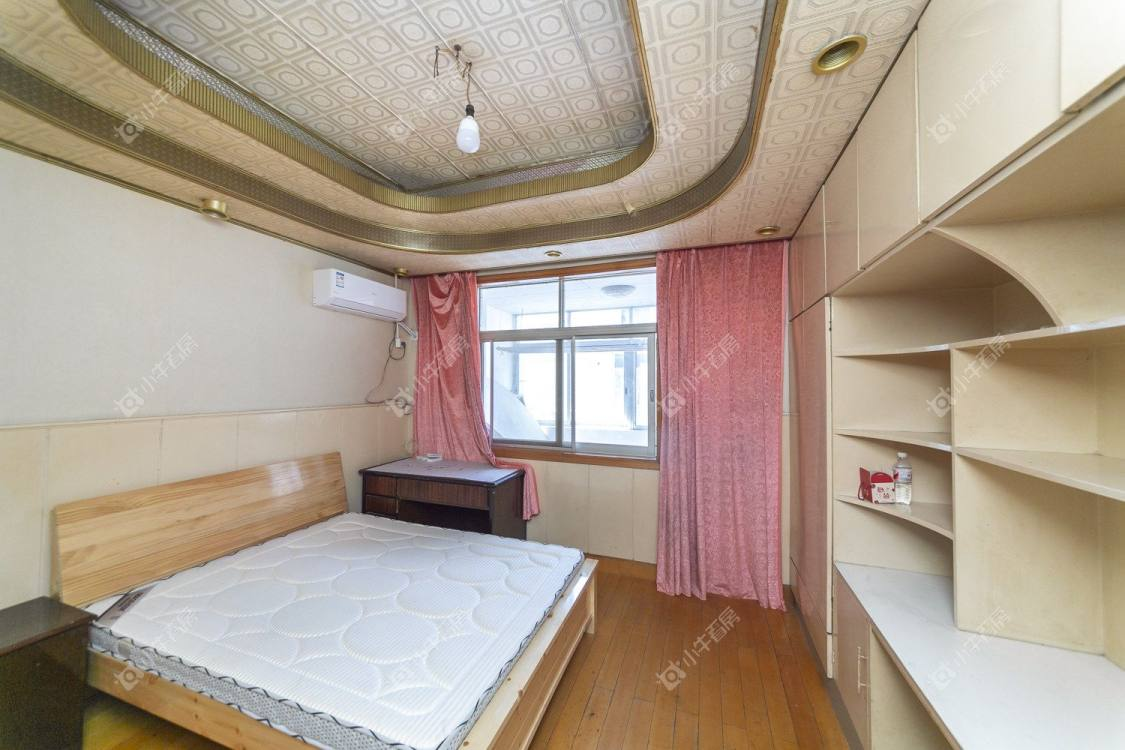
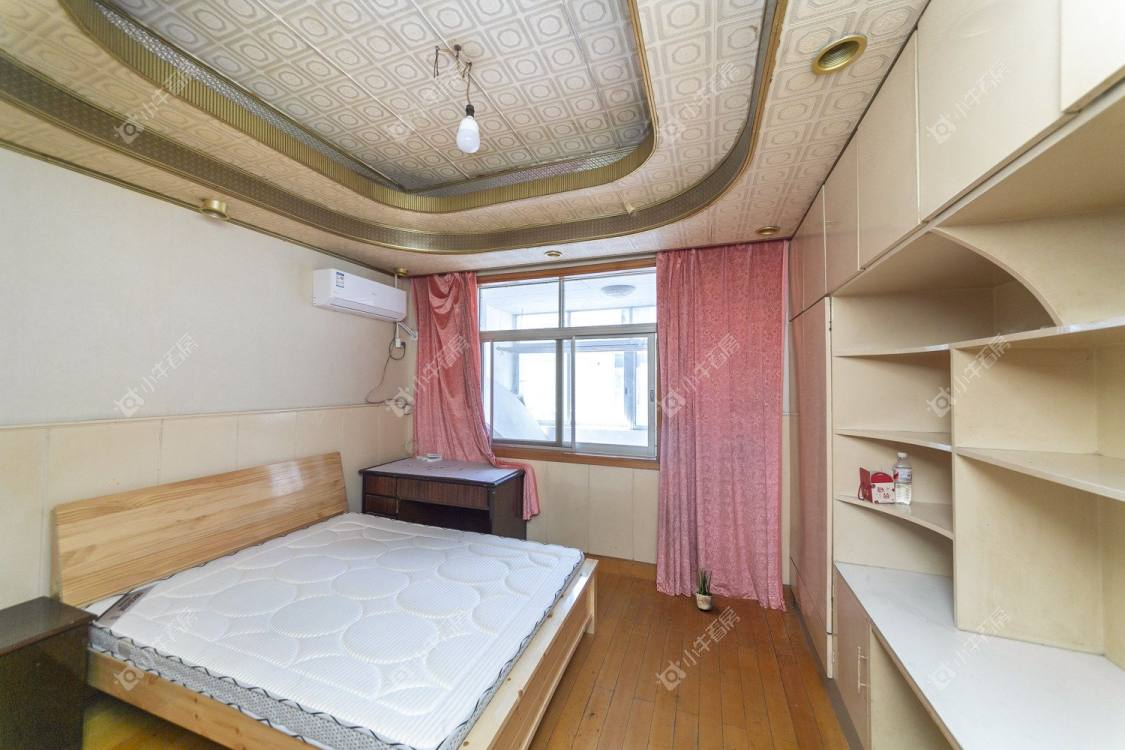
+ potted plant (704, 586)
